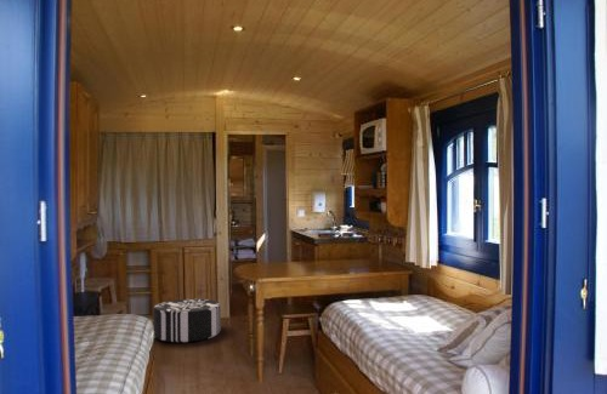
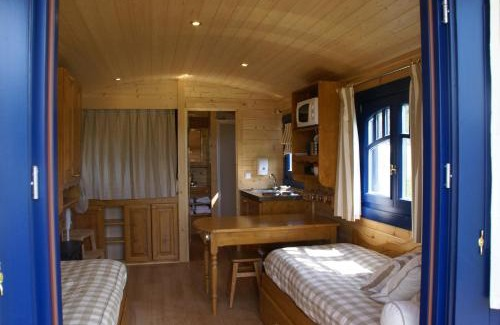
- pouf (187, 319)
